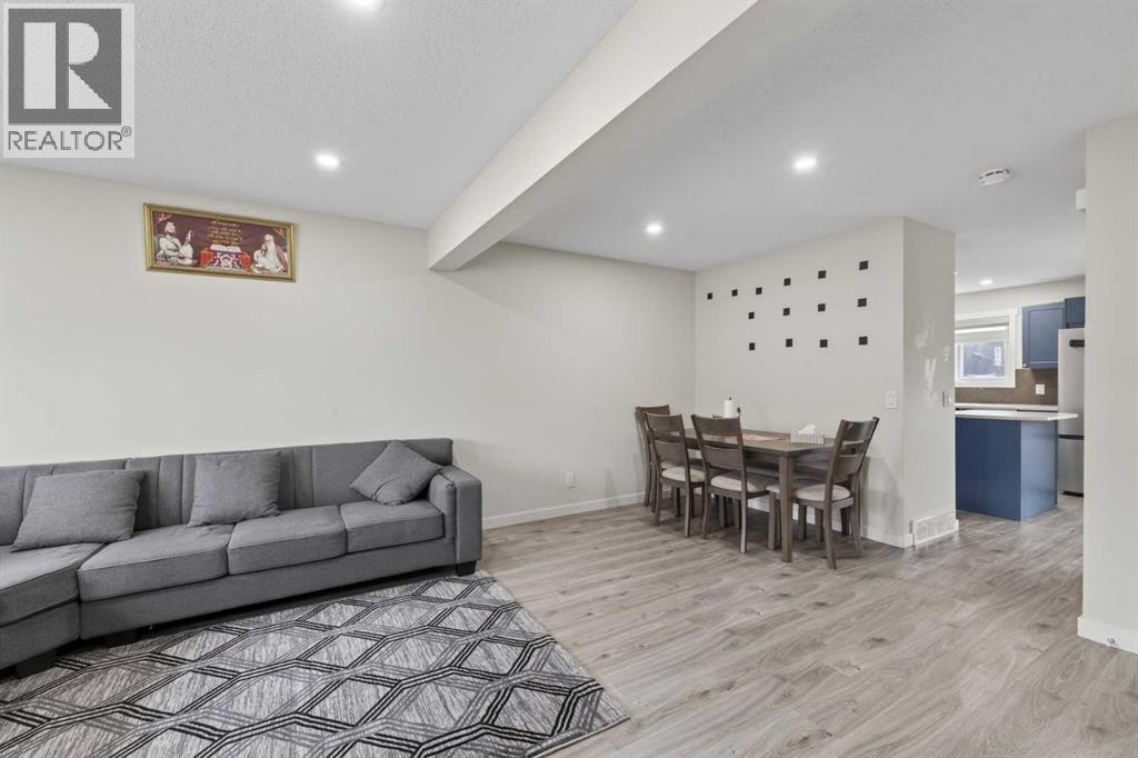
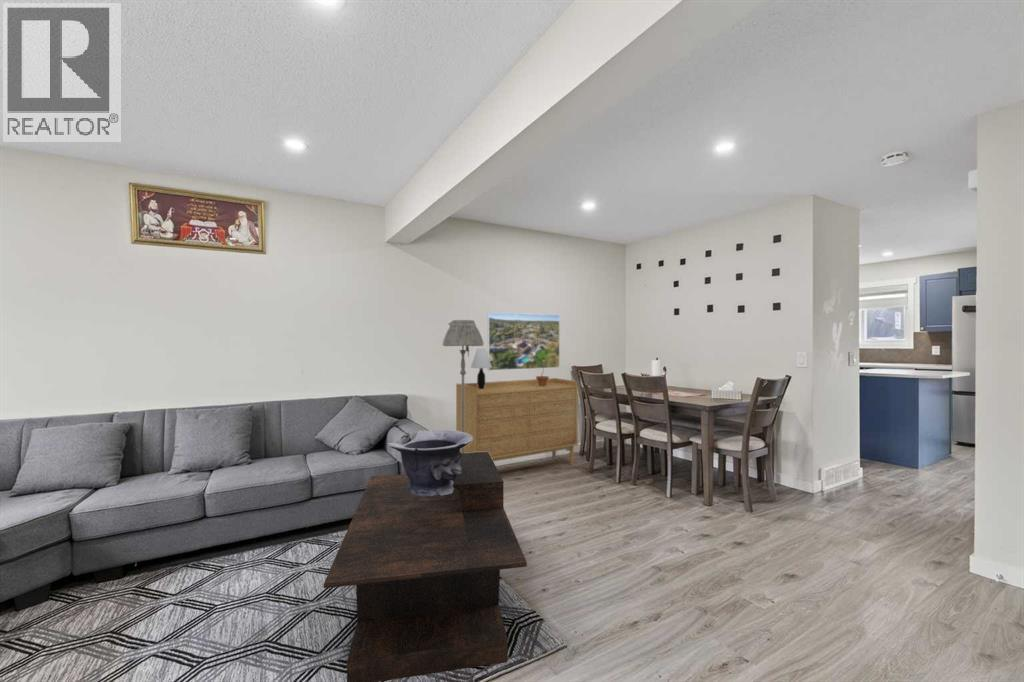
+ potted plant (542, 366)
+ table lamp (481, 368)
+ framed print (525, 341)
+ coffee table (430, 539)
+ sideboard (518, 426)
+ floor lamp (463, 410)
+ decorative bowl (432, 491)
